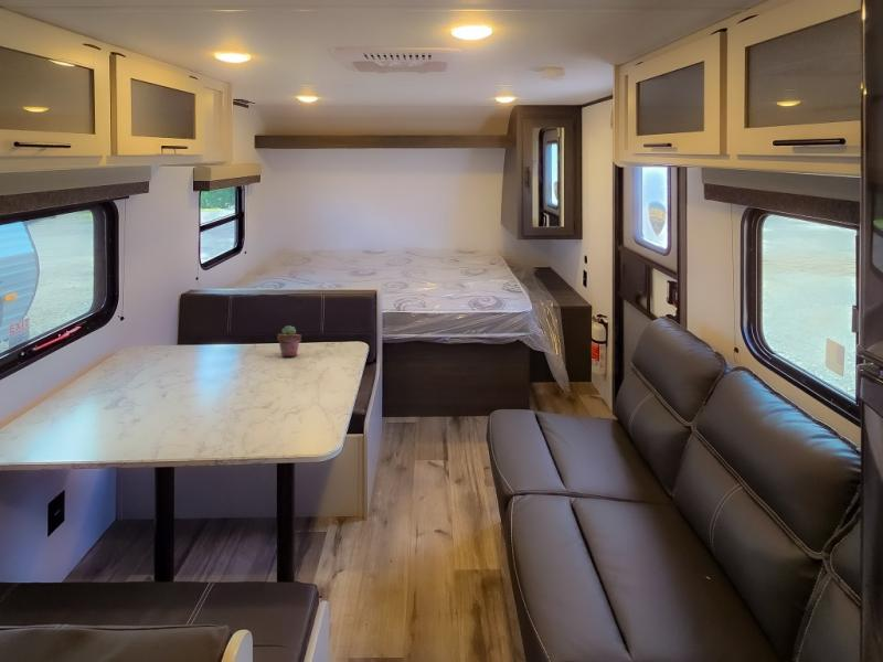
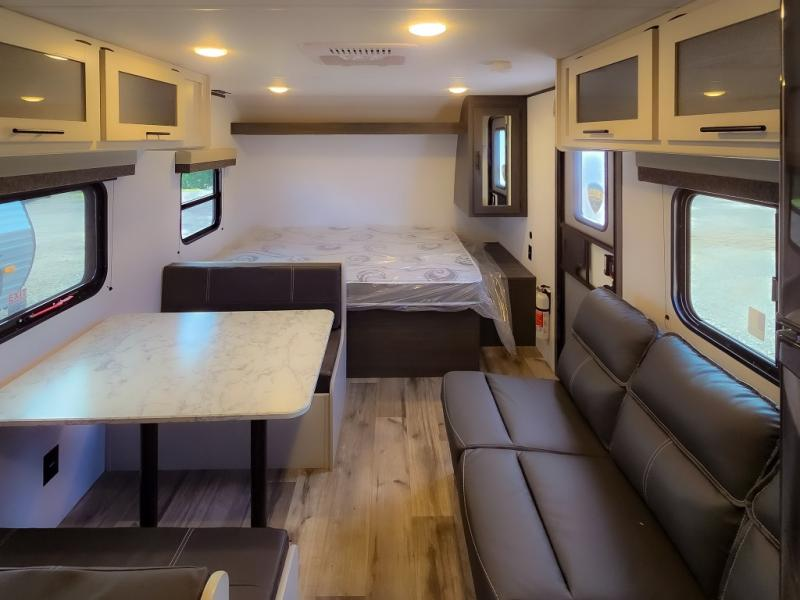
- potted succulent (289, 340)
